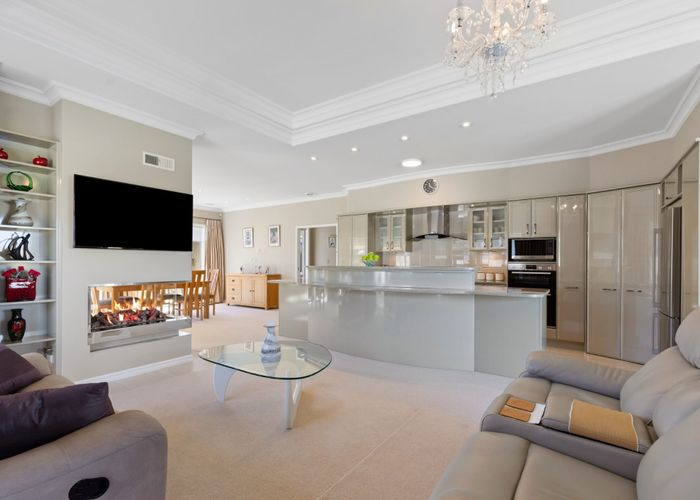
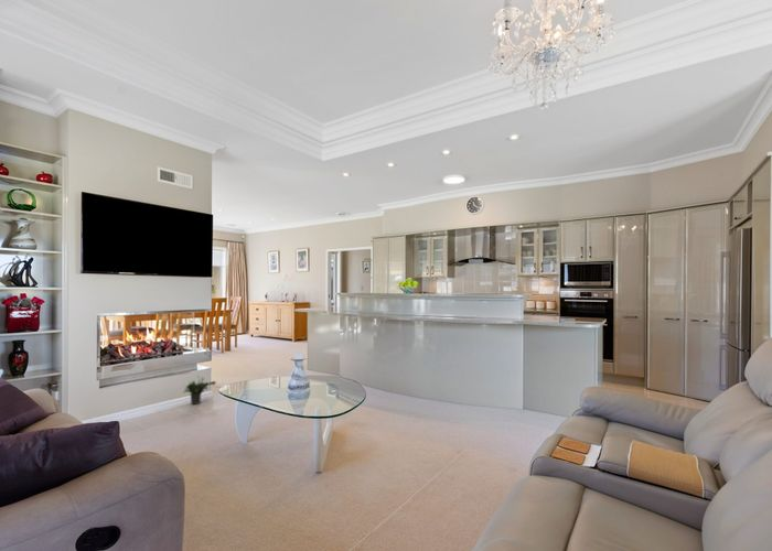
+ potted plant (201, 388)
